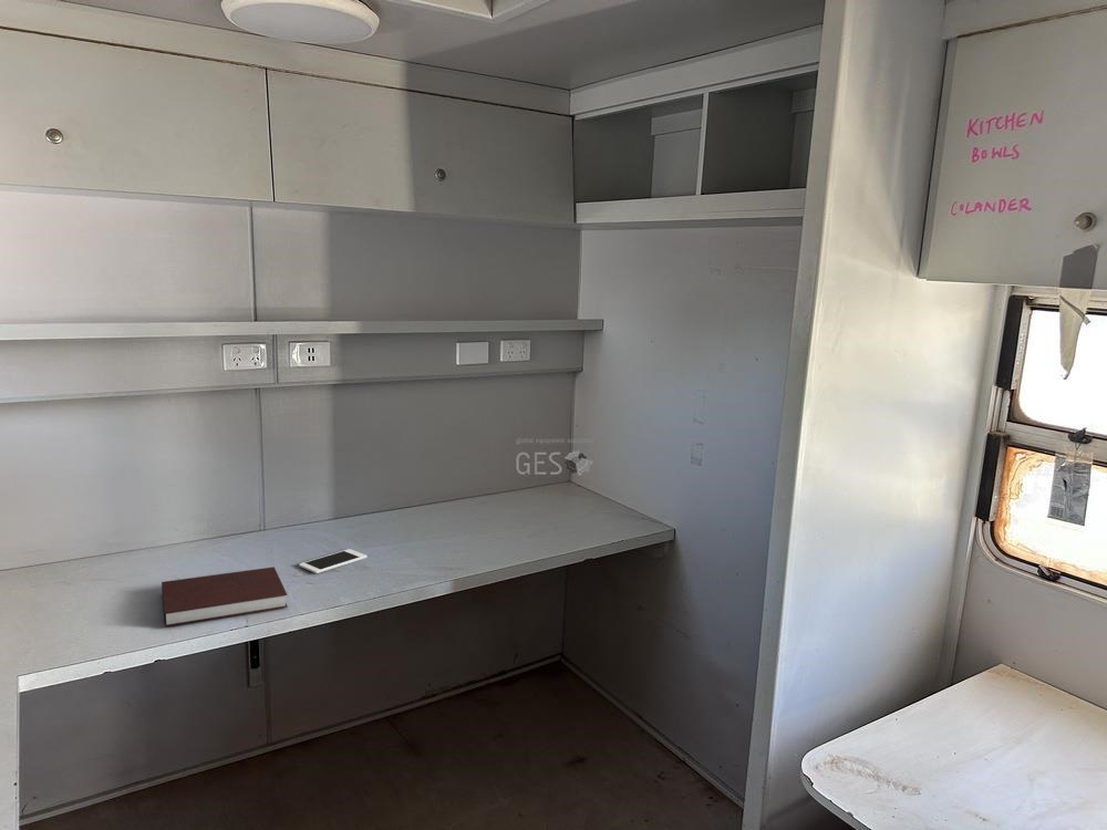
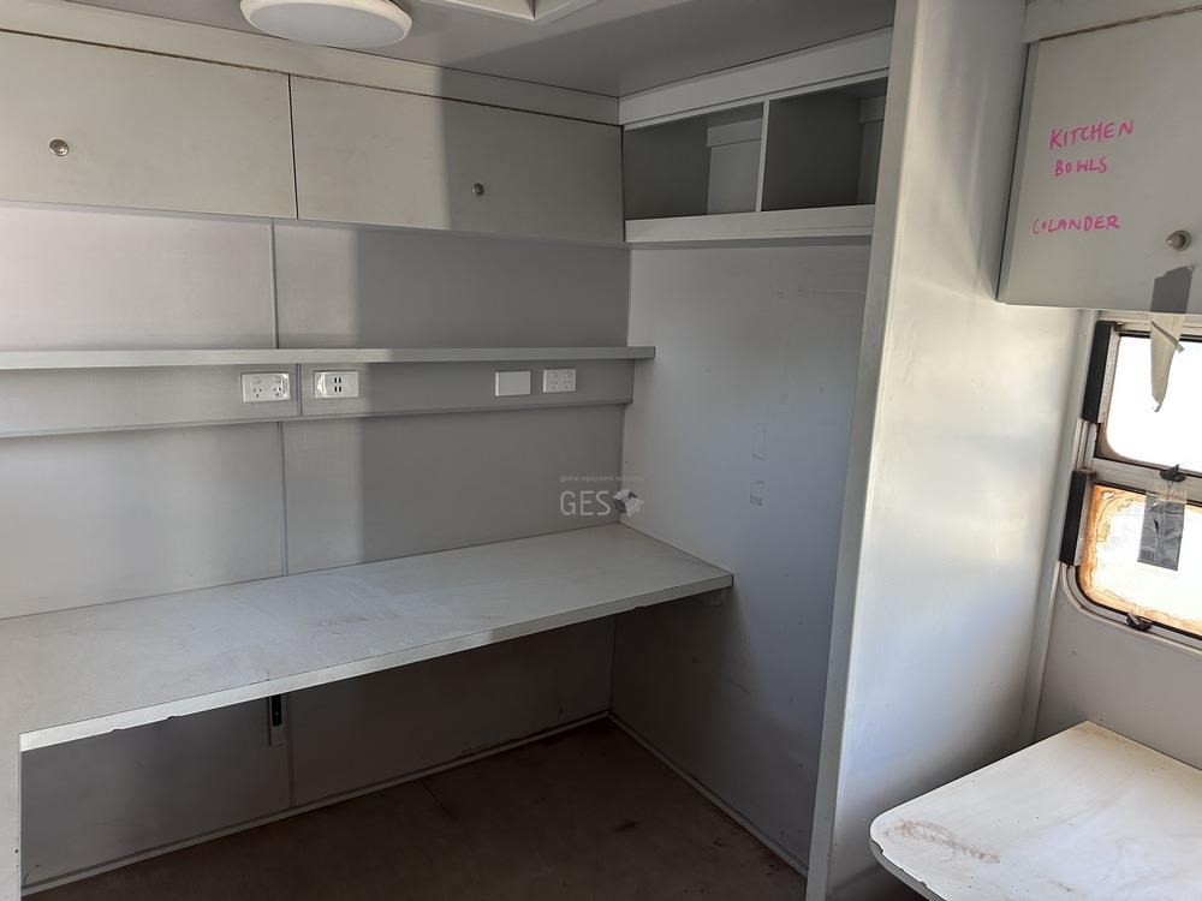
- notebook (224, 594)
- cell phone (333, 560)
